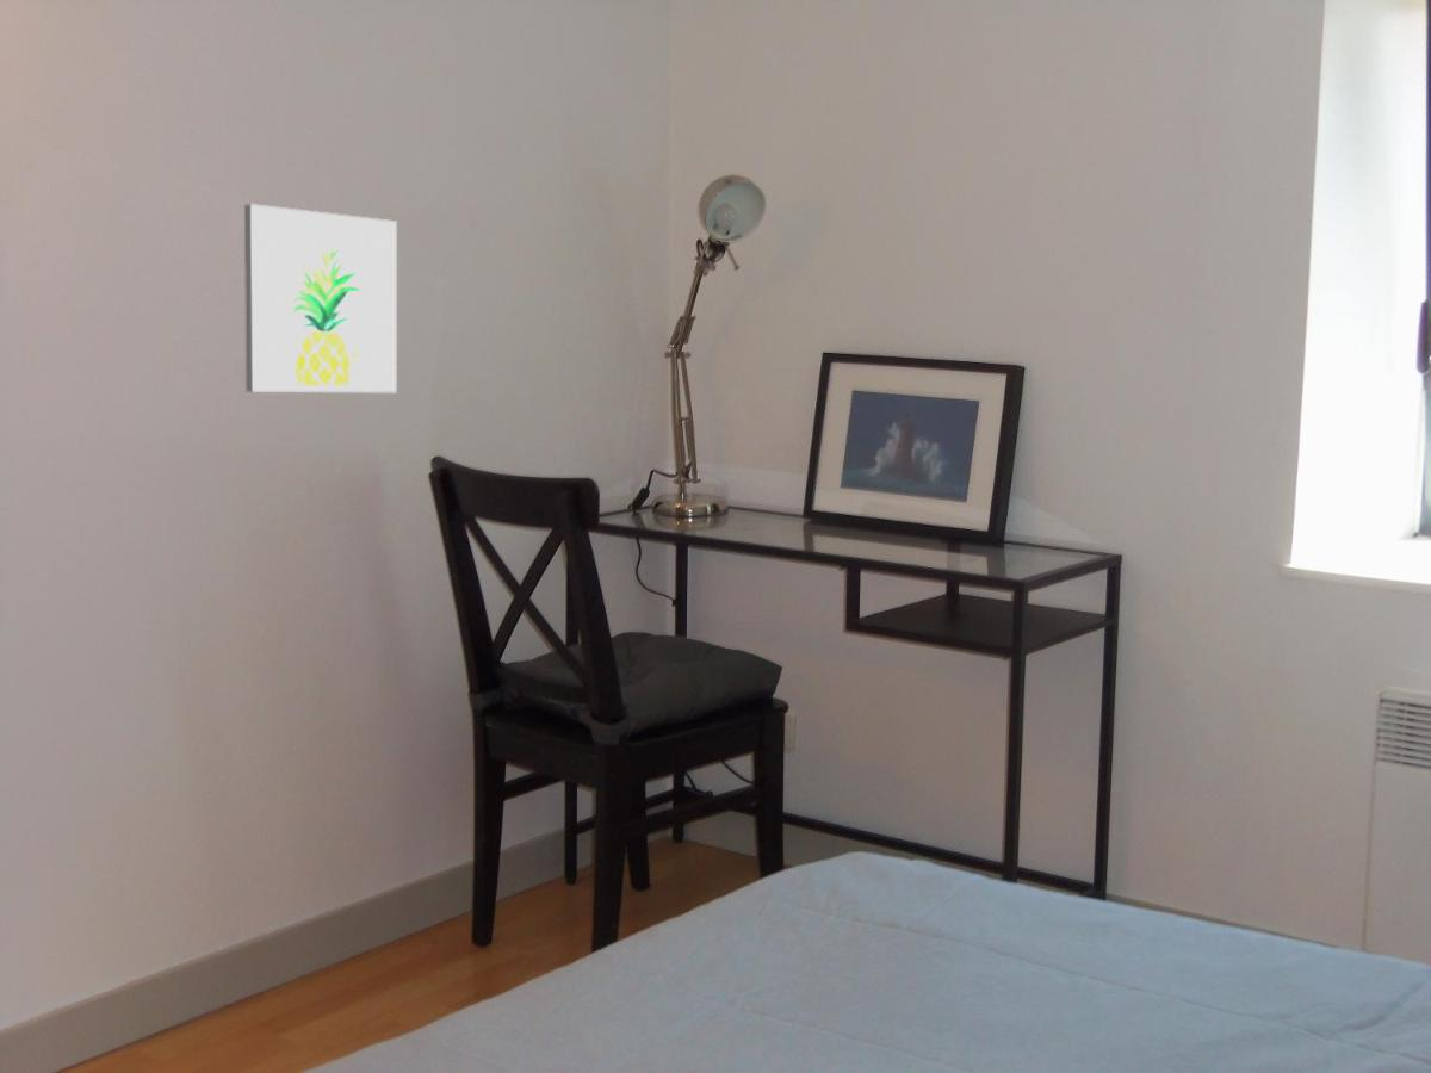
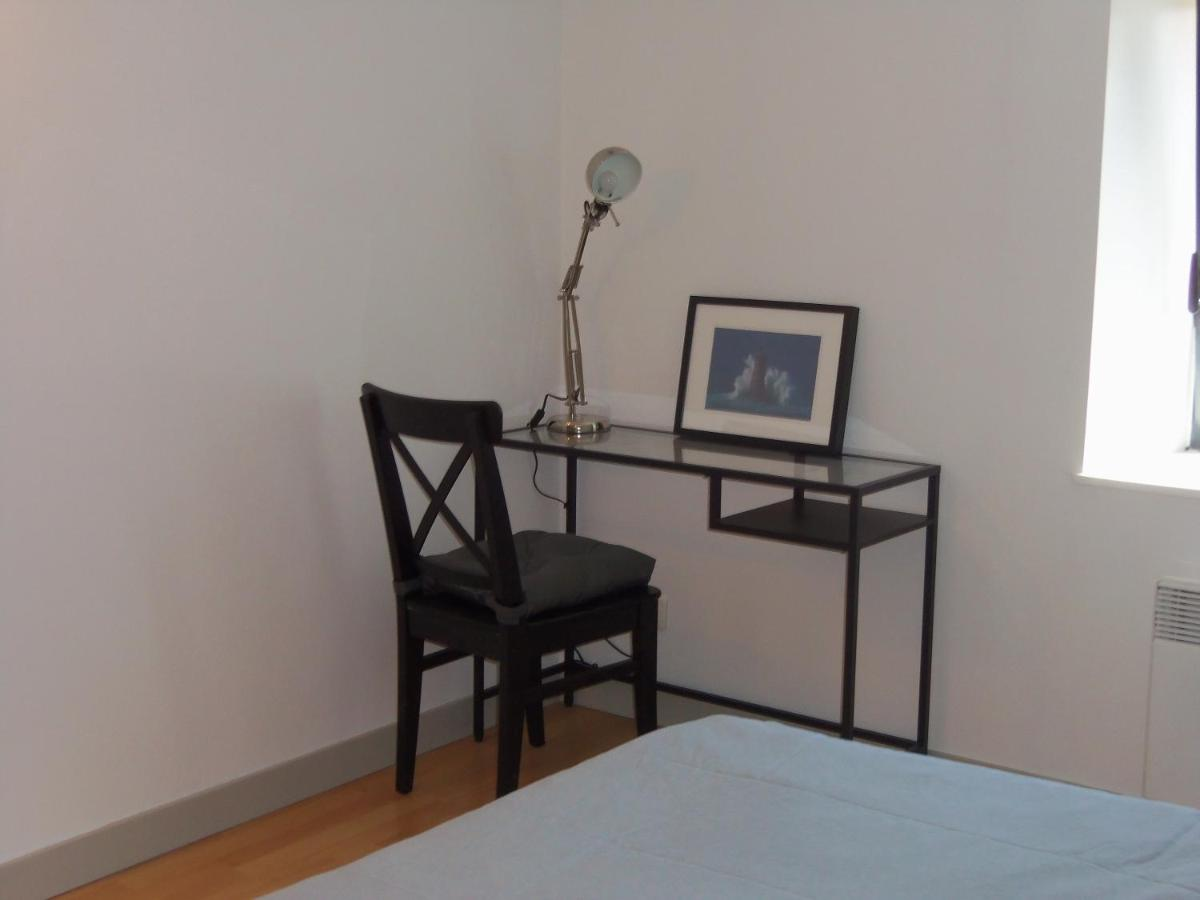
- wall art (323, 303)
